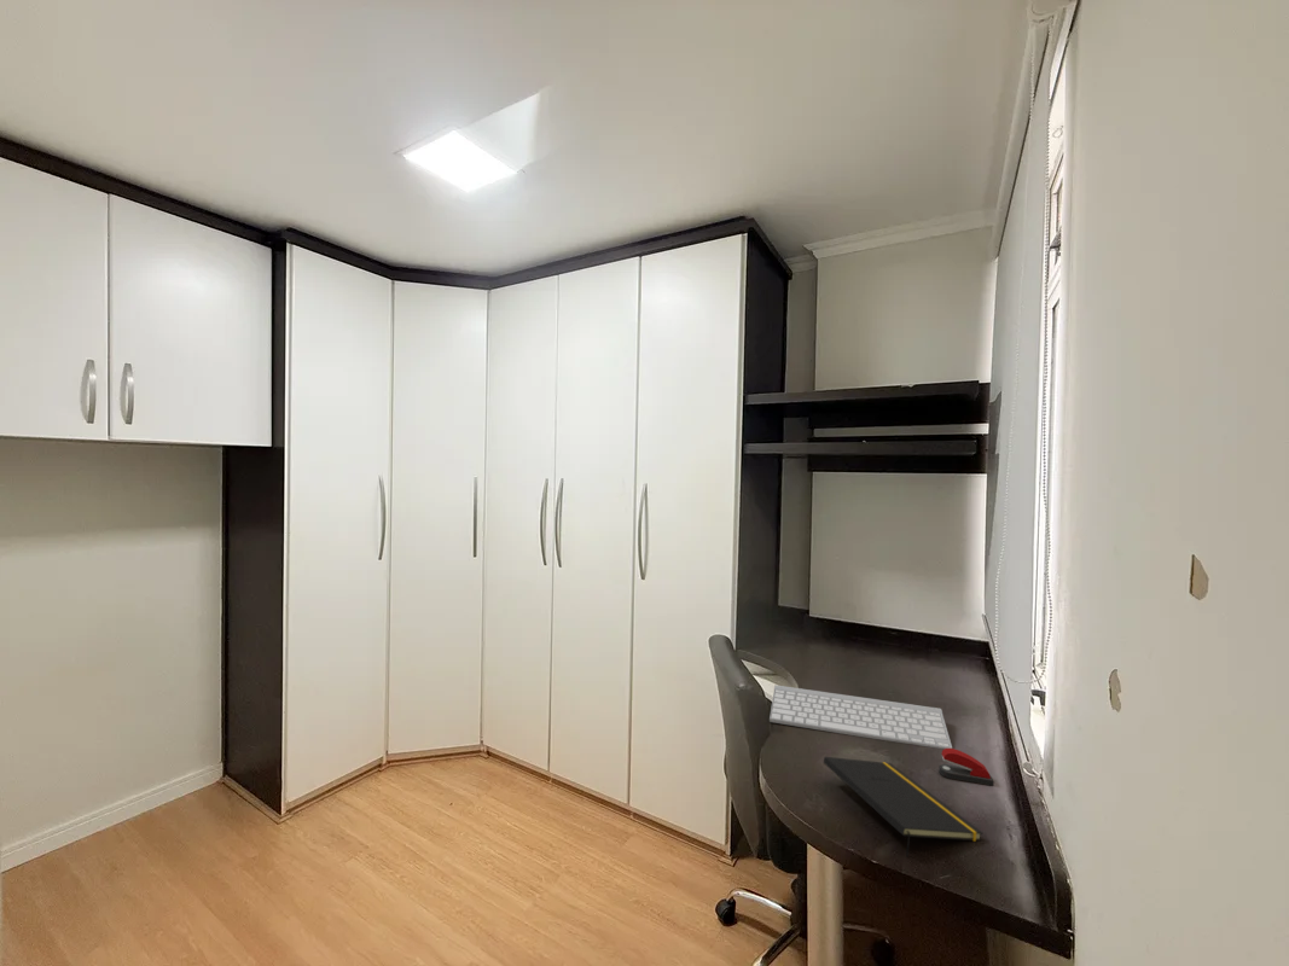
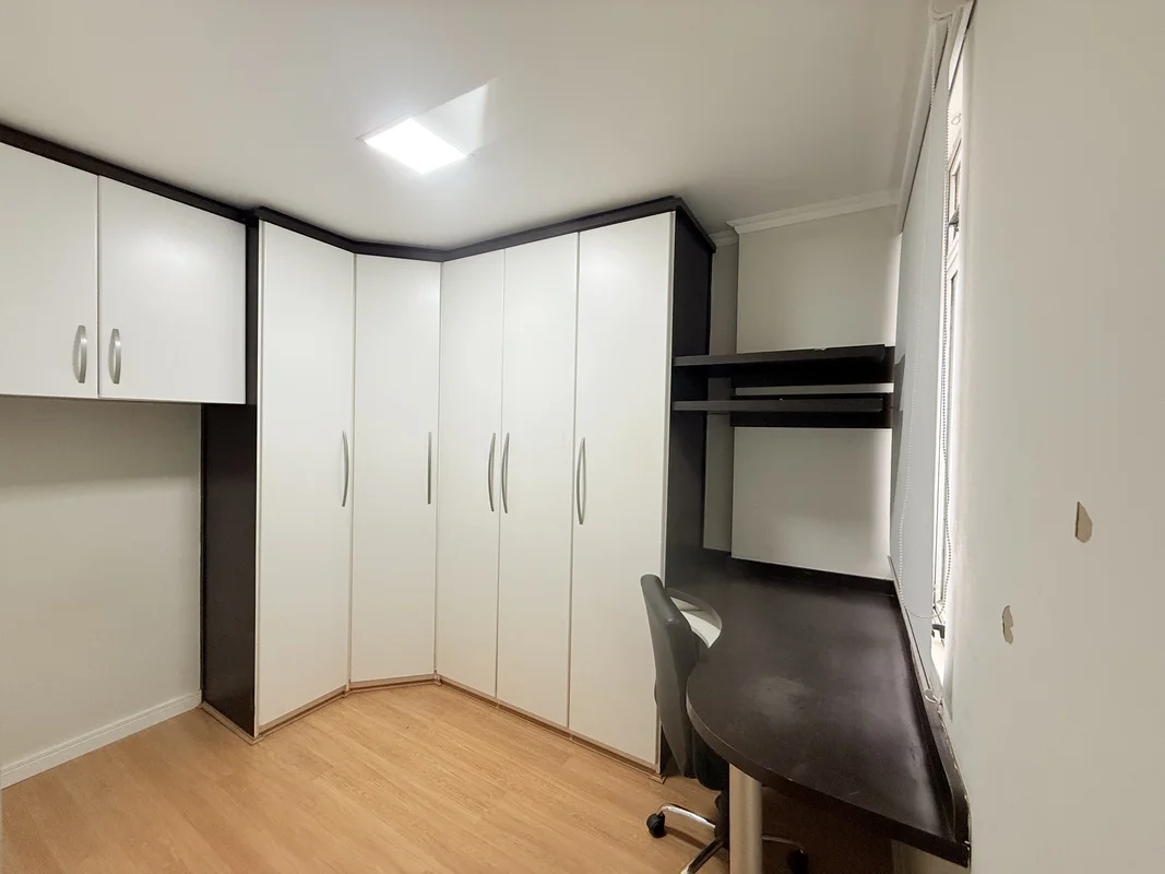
- notepad (895, 795)
- keyboard (854, 714)
- stapler (964, 764)
